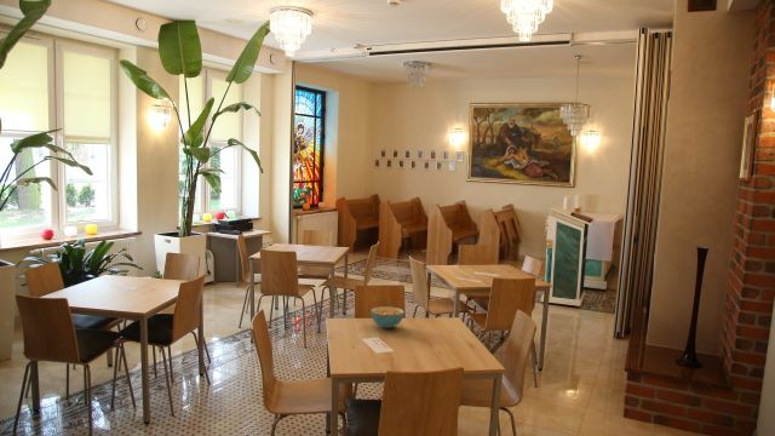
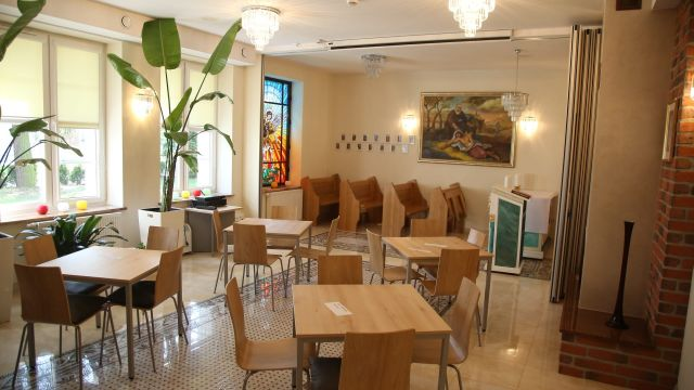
- cereal bowl (386, 319)
